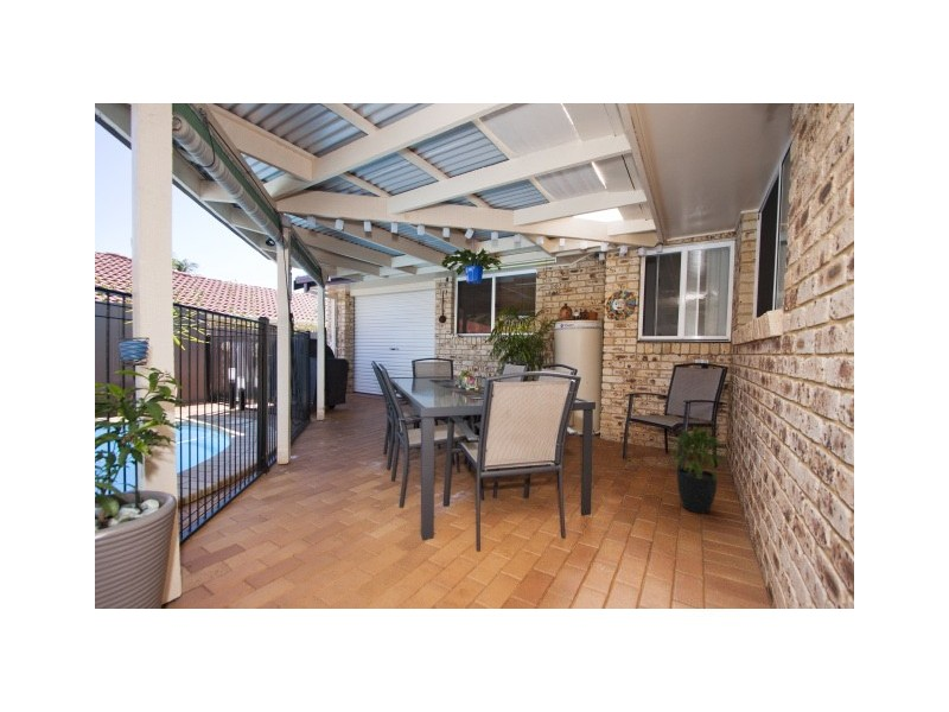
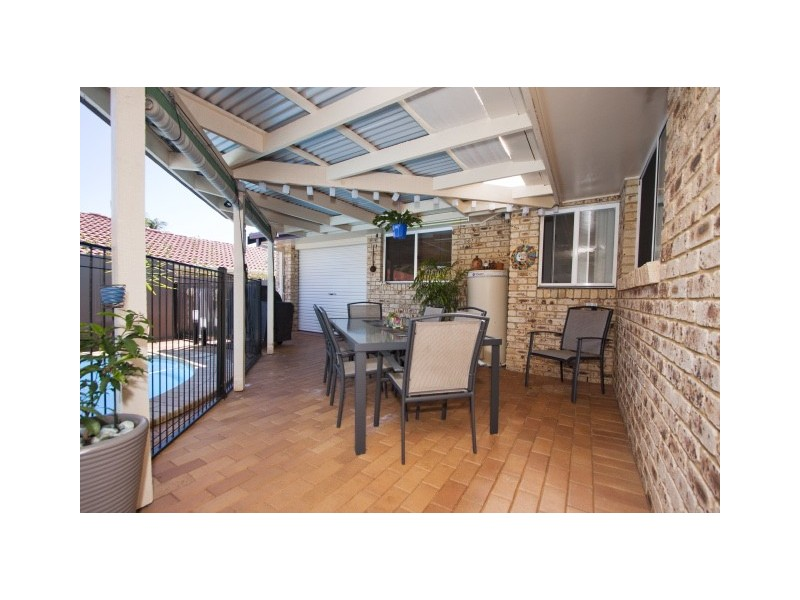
- potted plant (693, 466)
